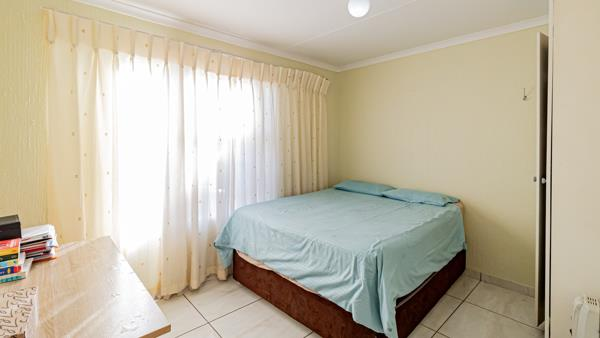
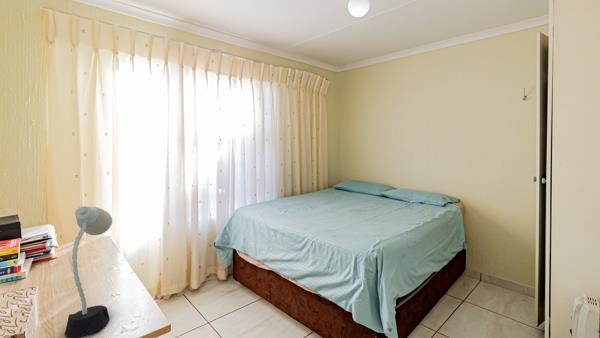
+ desk lamp (77, 265)
